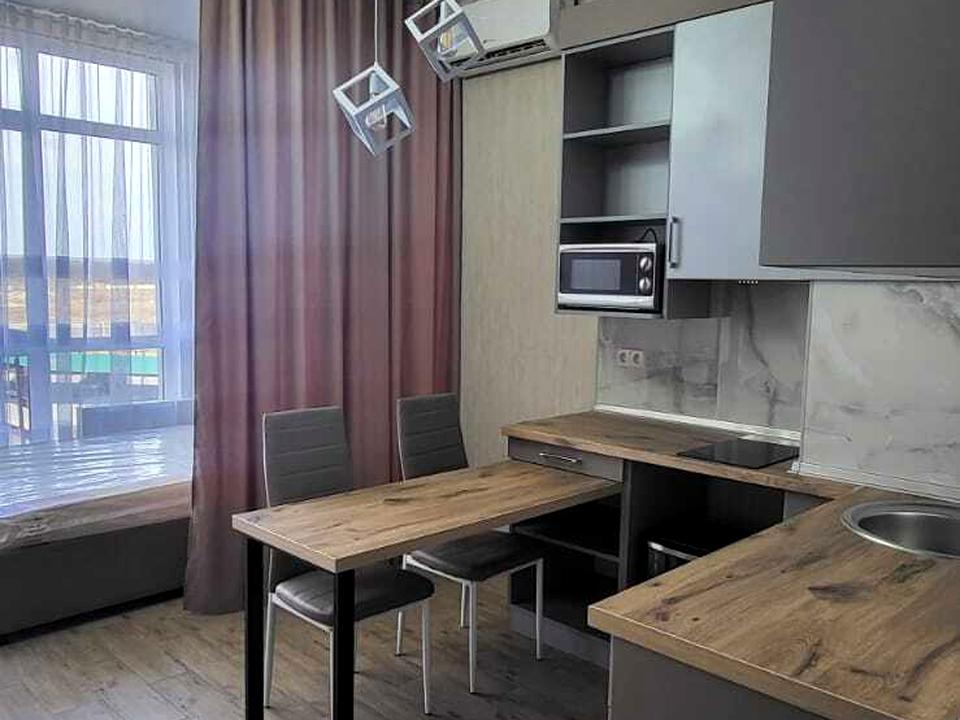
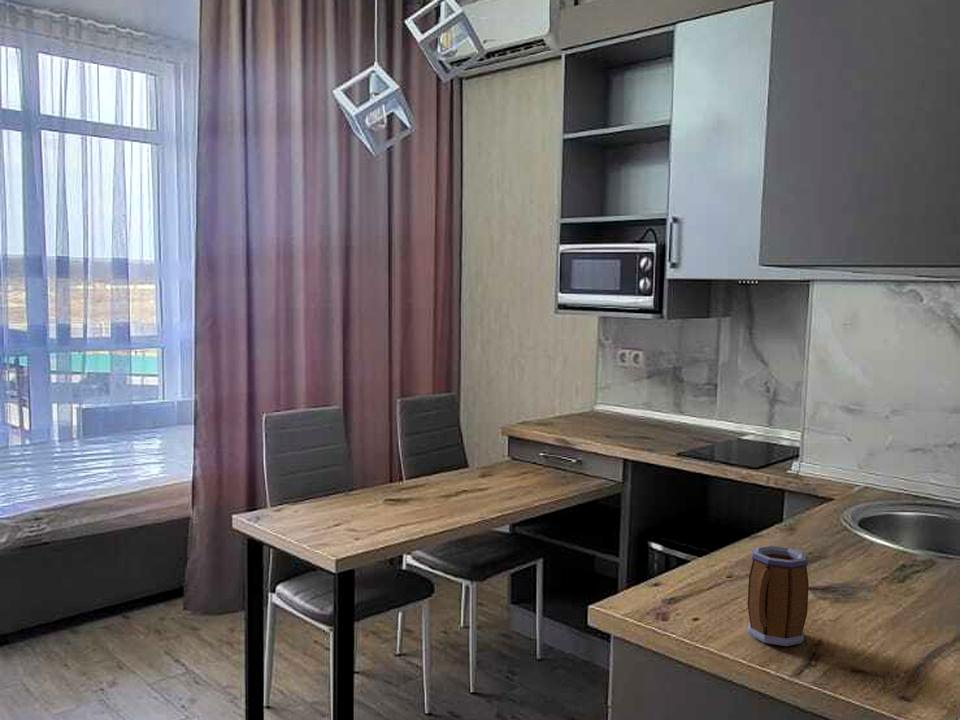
+ mug (777, 596)
